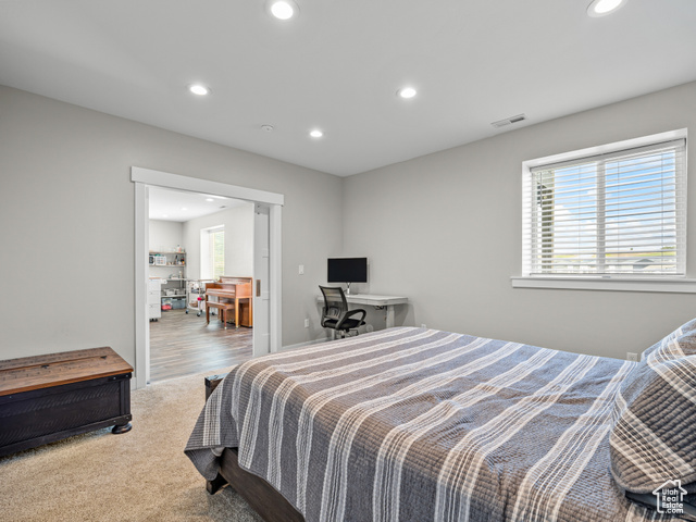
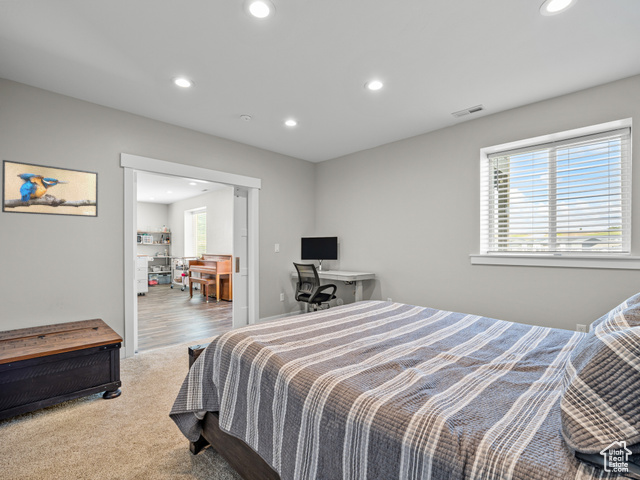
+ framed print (54, 190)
